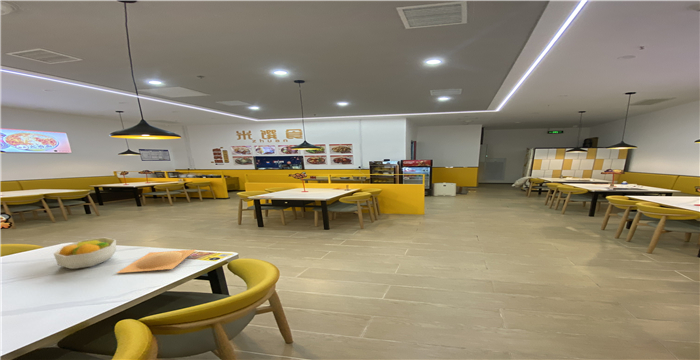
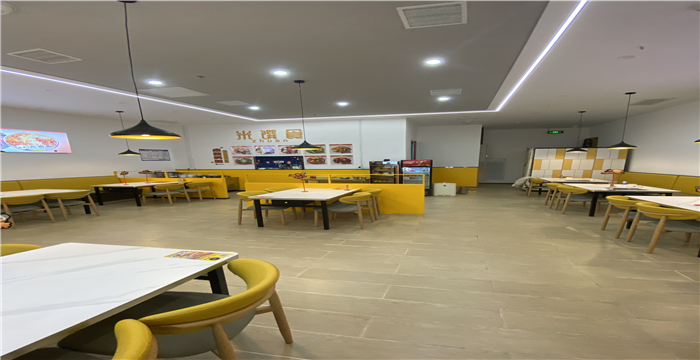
- plate (160, 259)
- fruit bowl (87, 250)
